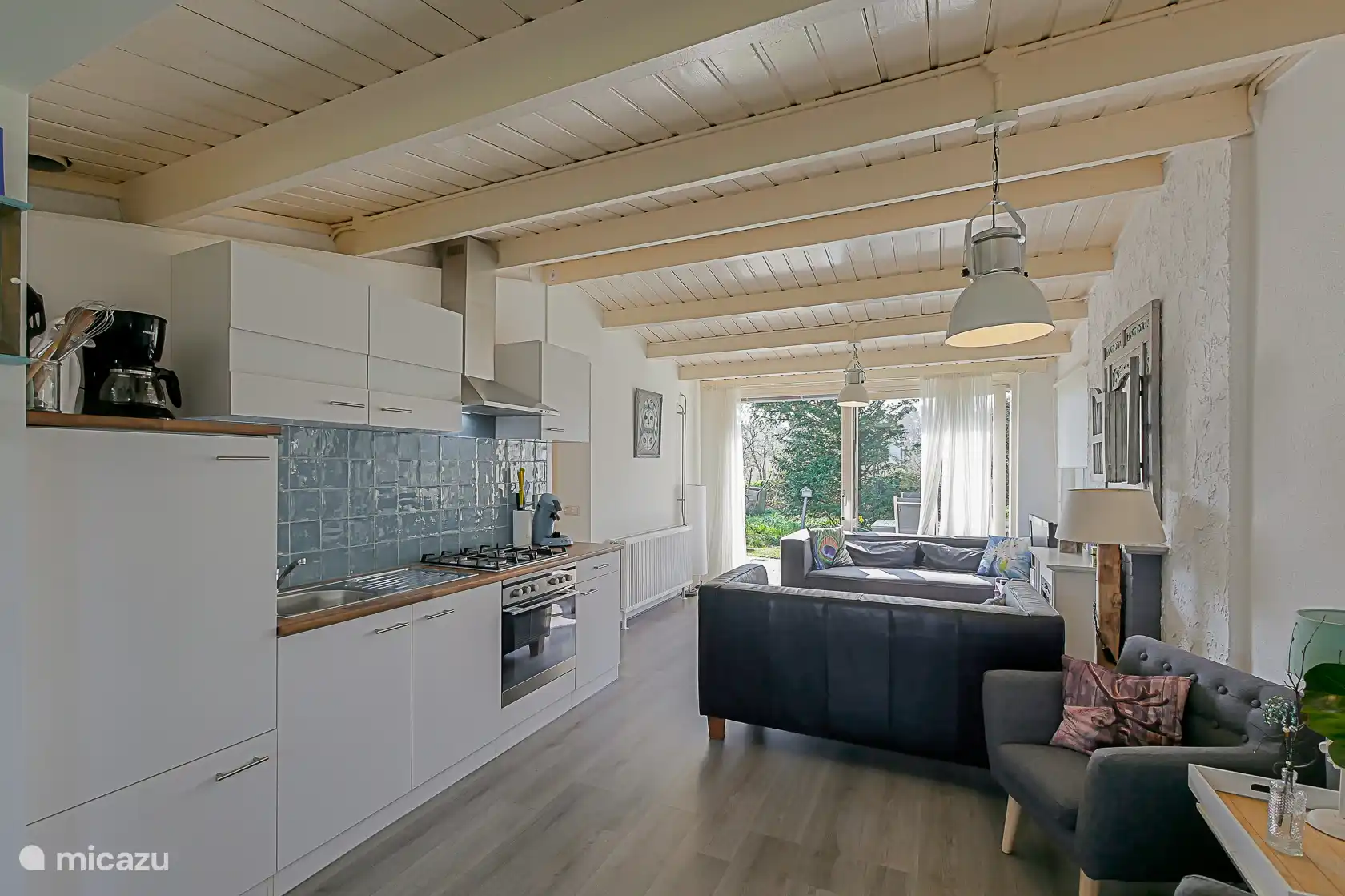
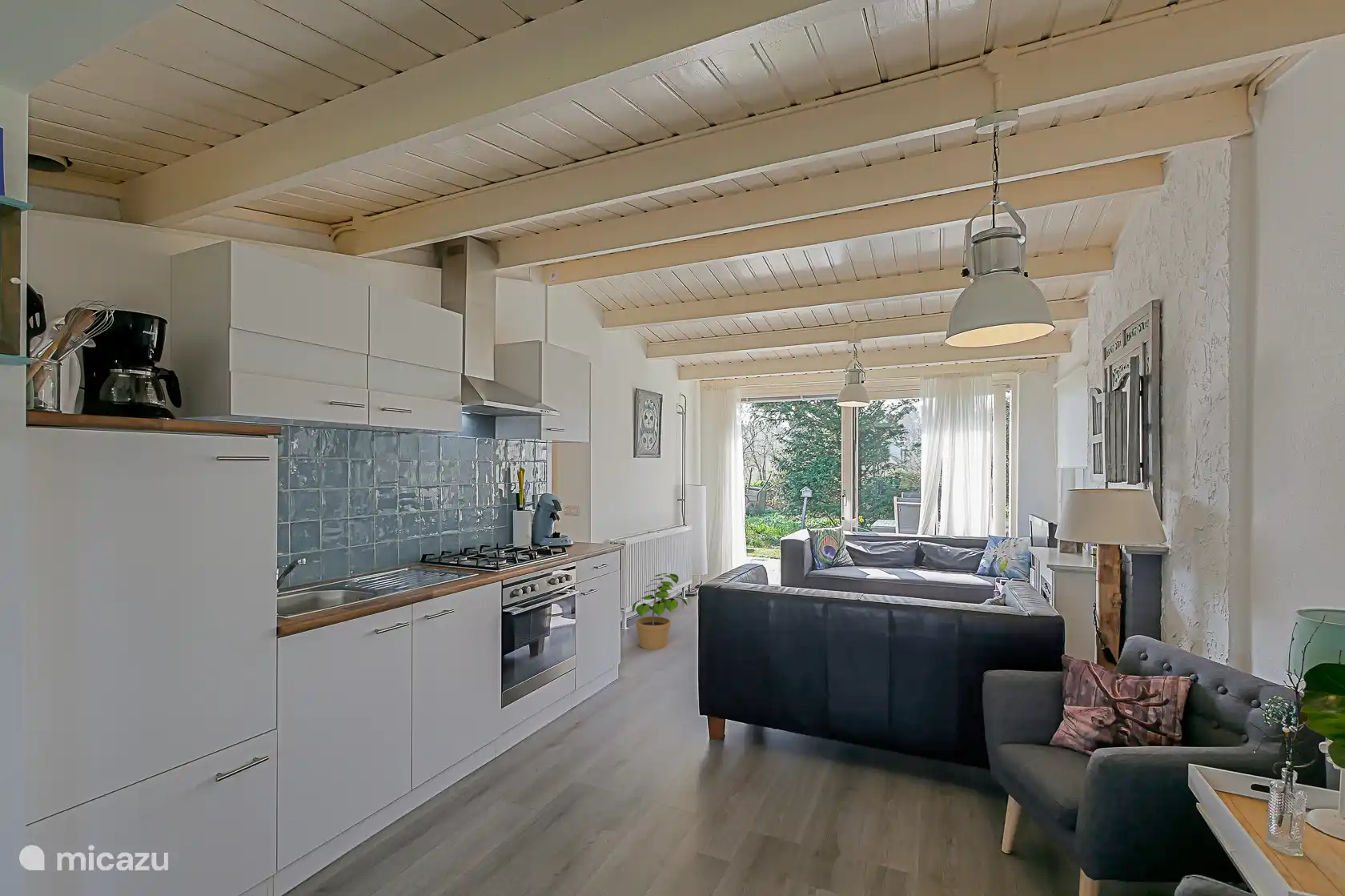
+ potted plant (664, 609)
